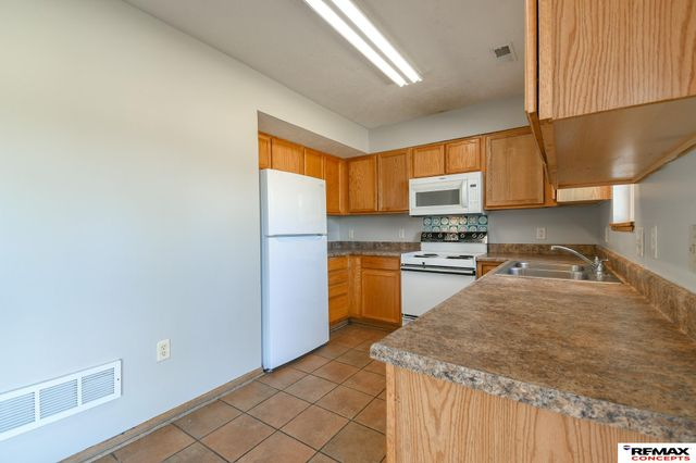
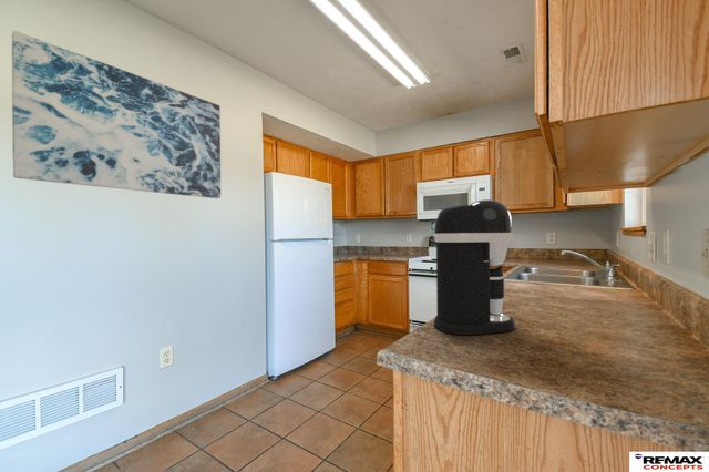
+ coffee maker (472, 263)
+ wall art (138, 133)
